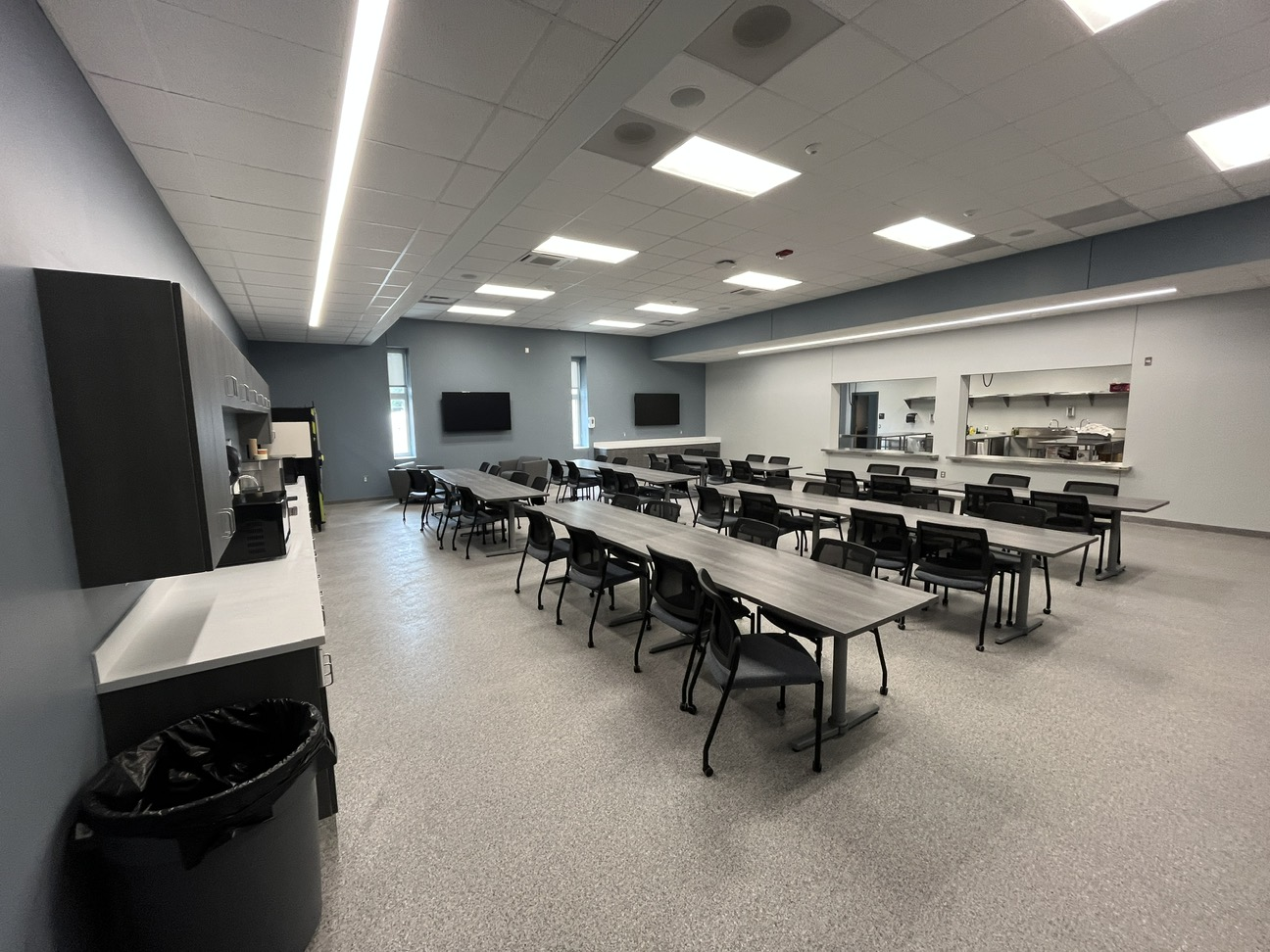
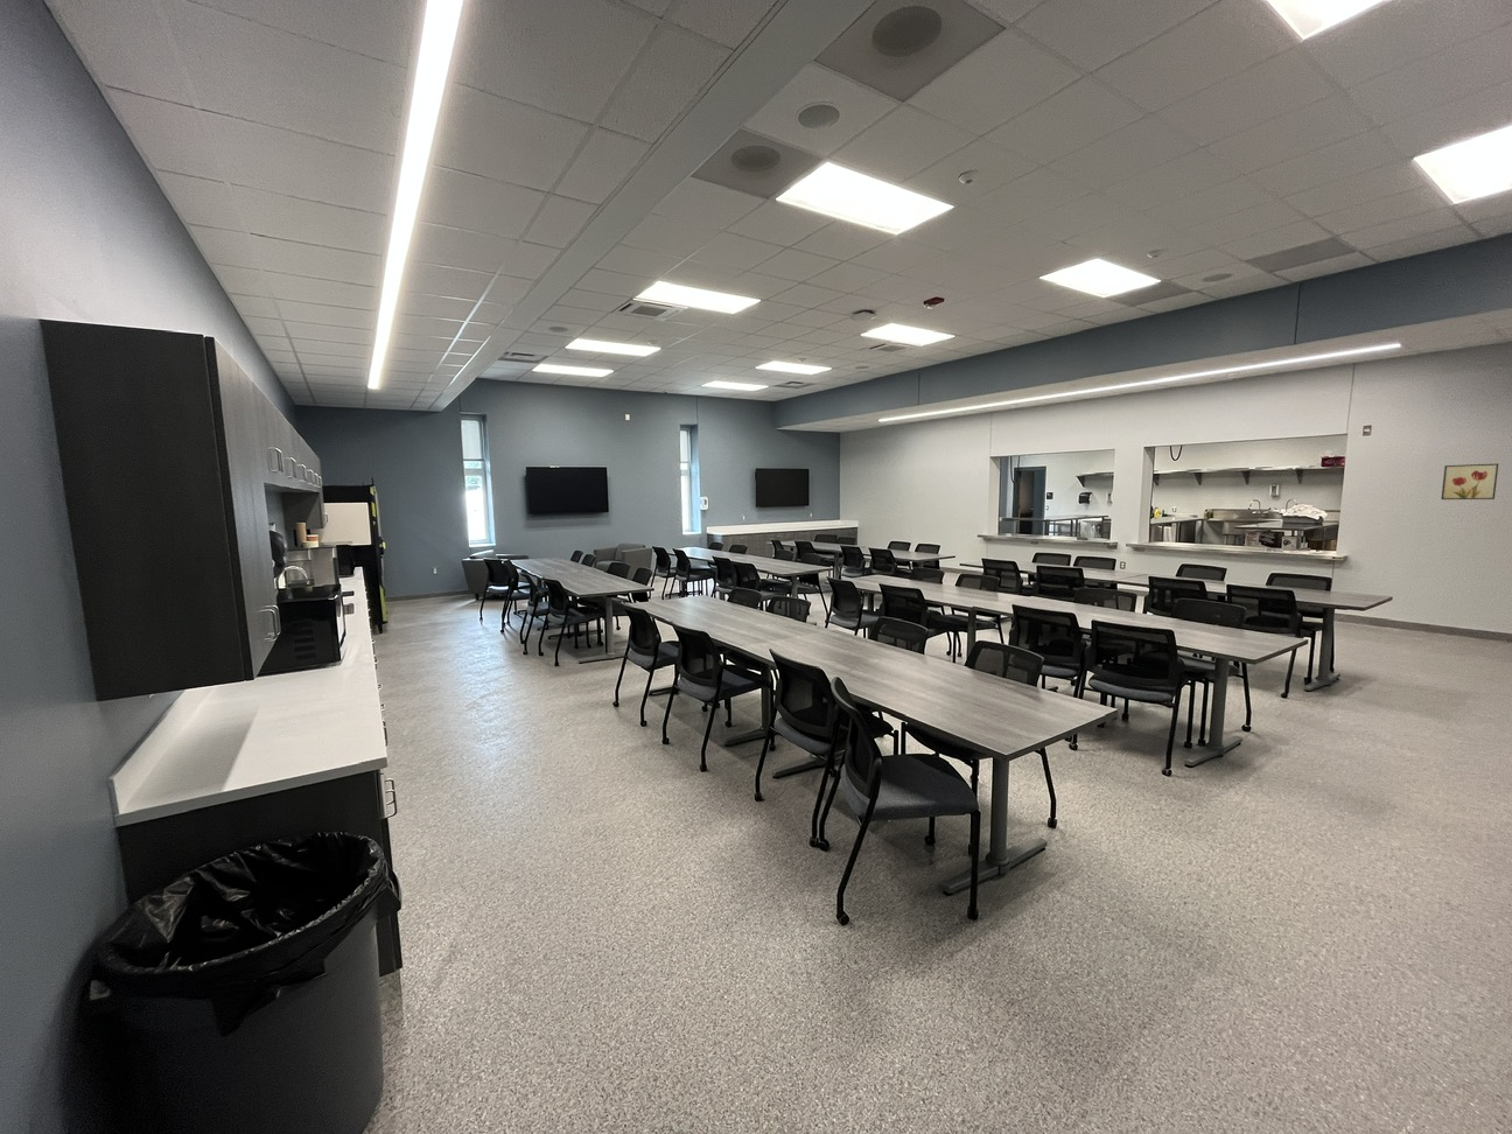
+ wall art (1469, 482)
